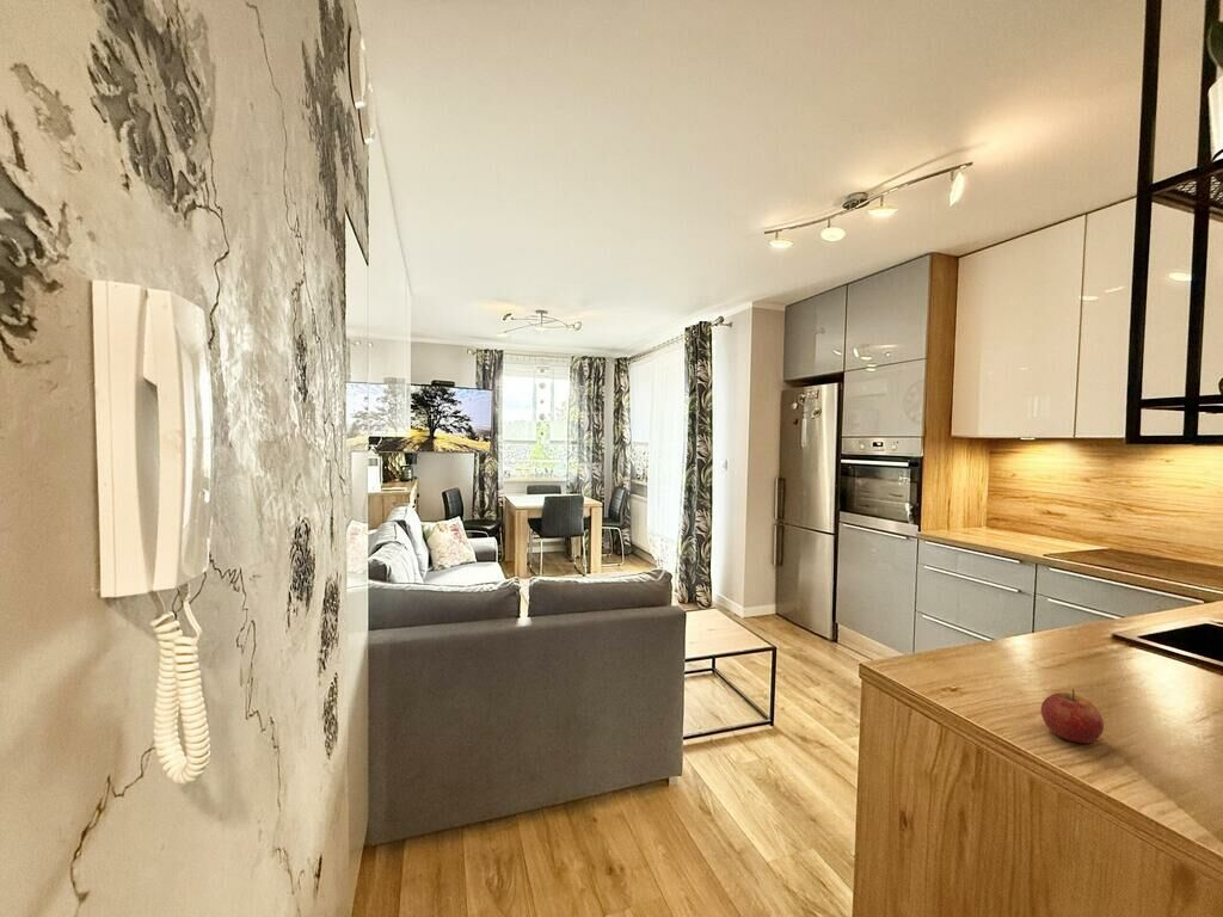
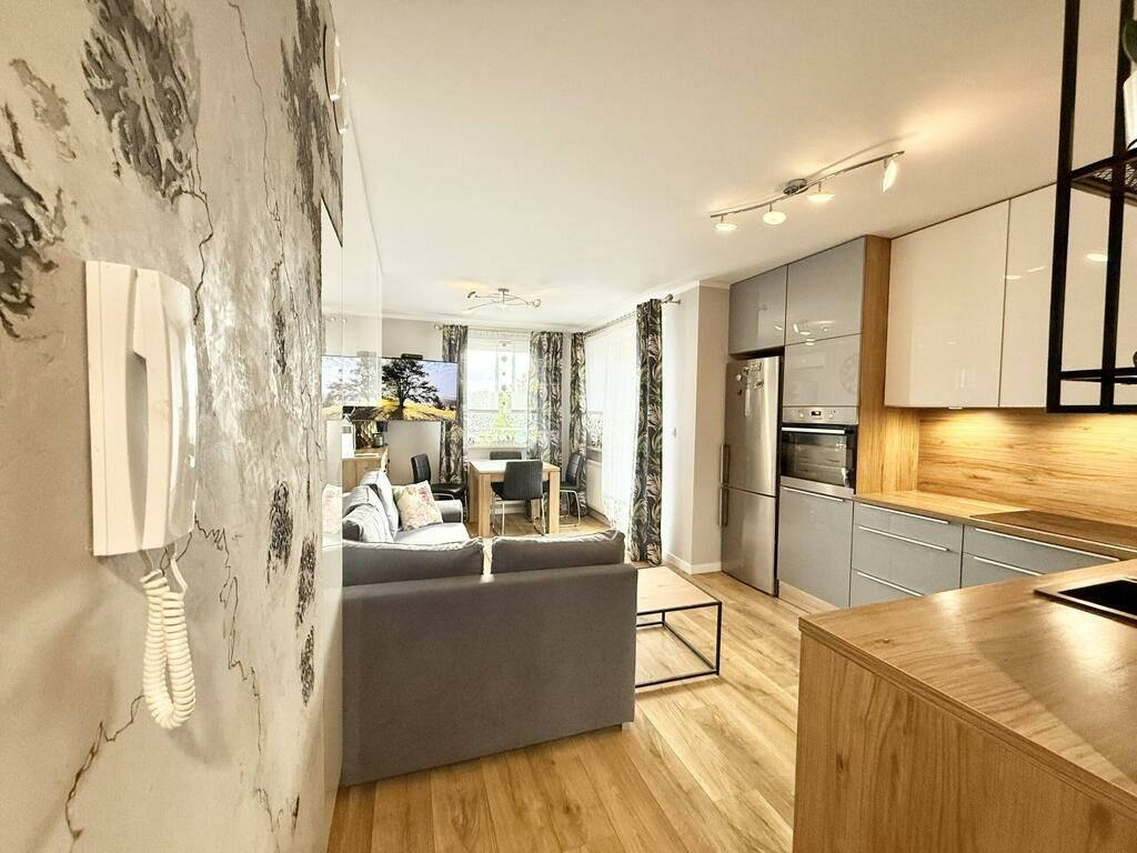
- apple (1071, 712)
